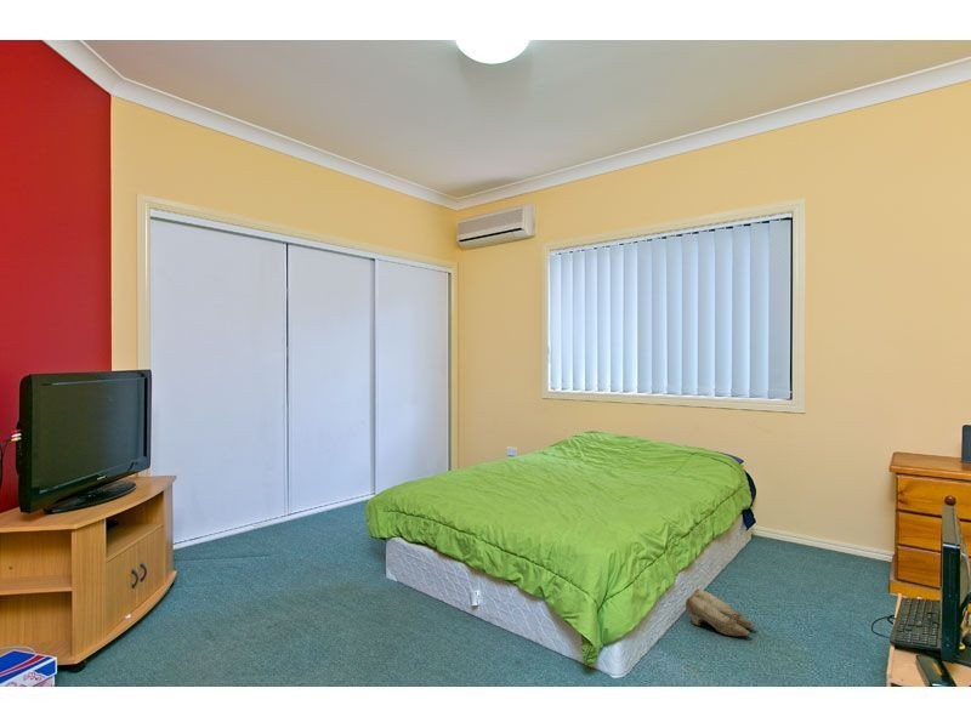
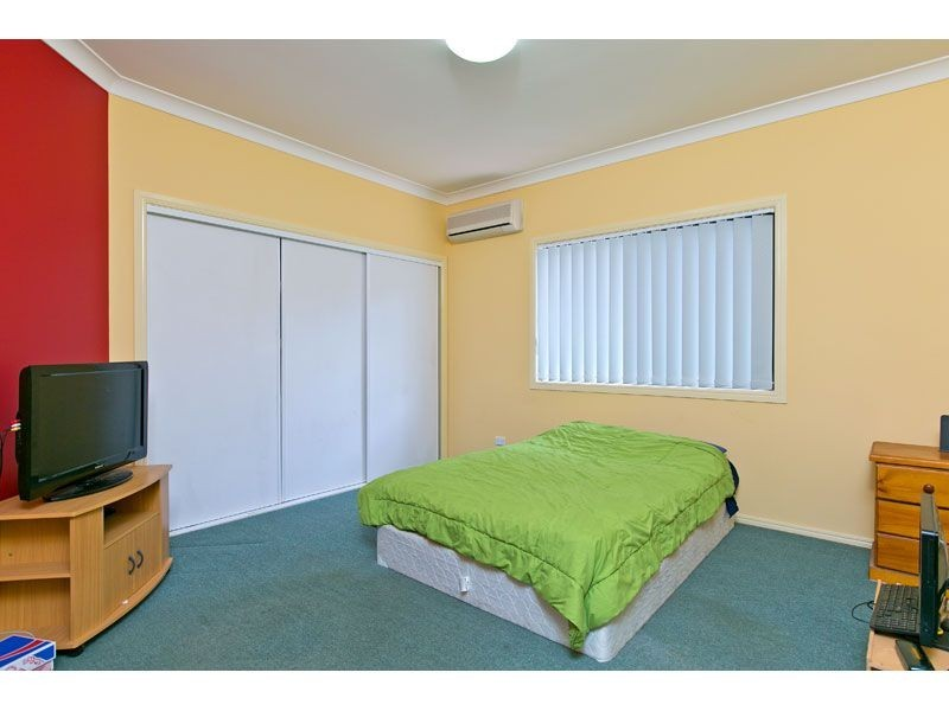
- slippers (719, 612)
